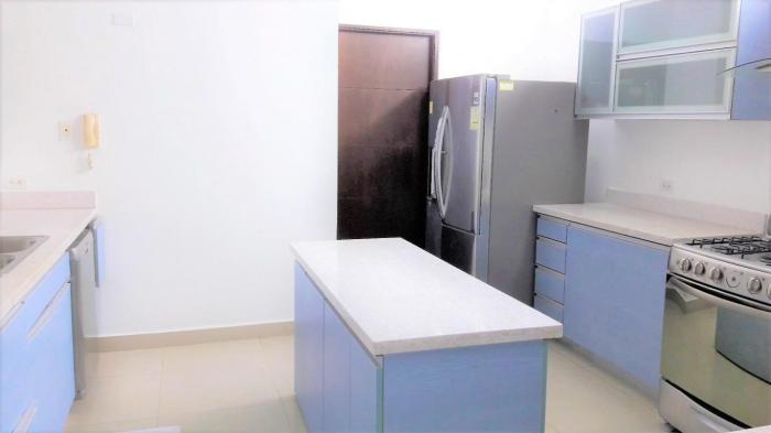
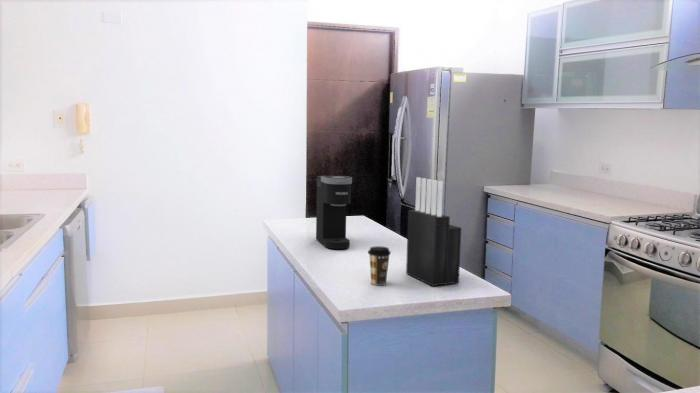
+ coffee maker (333, 209)
+ knife block (436, 229)
+ coffee cup (378, 265)
